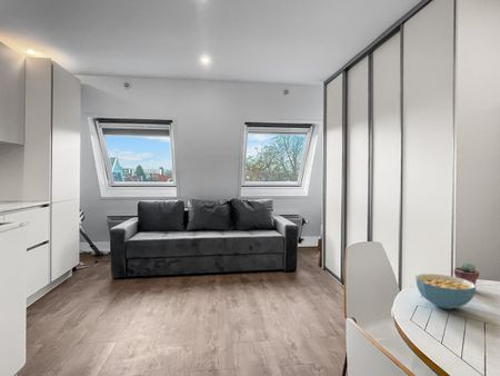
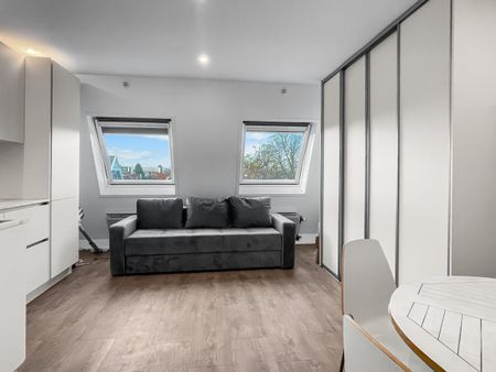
- cereal bowl (443, 293)
- potted succulent (466, 275)
